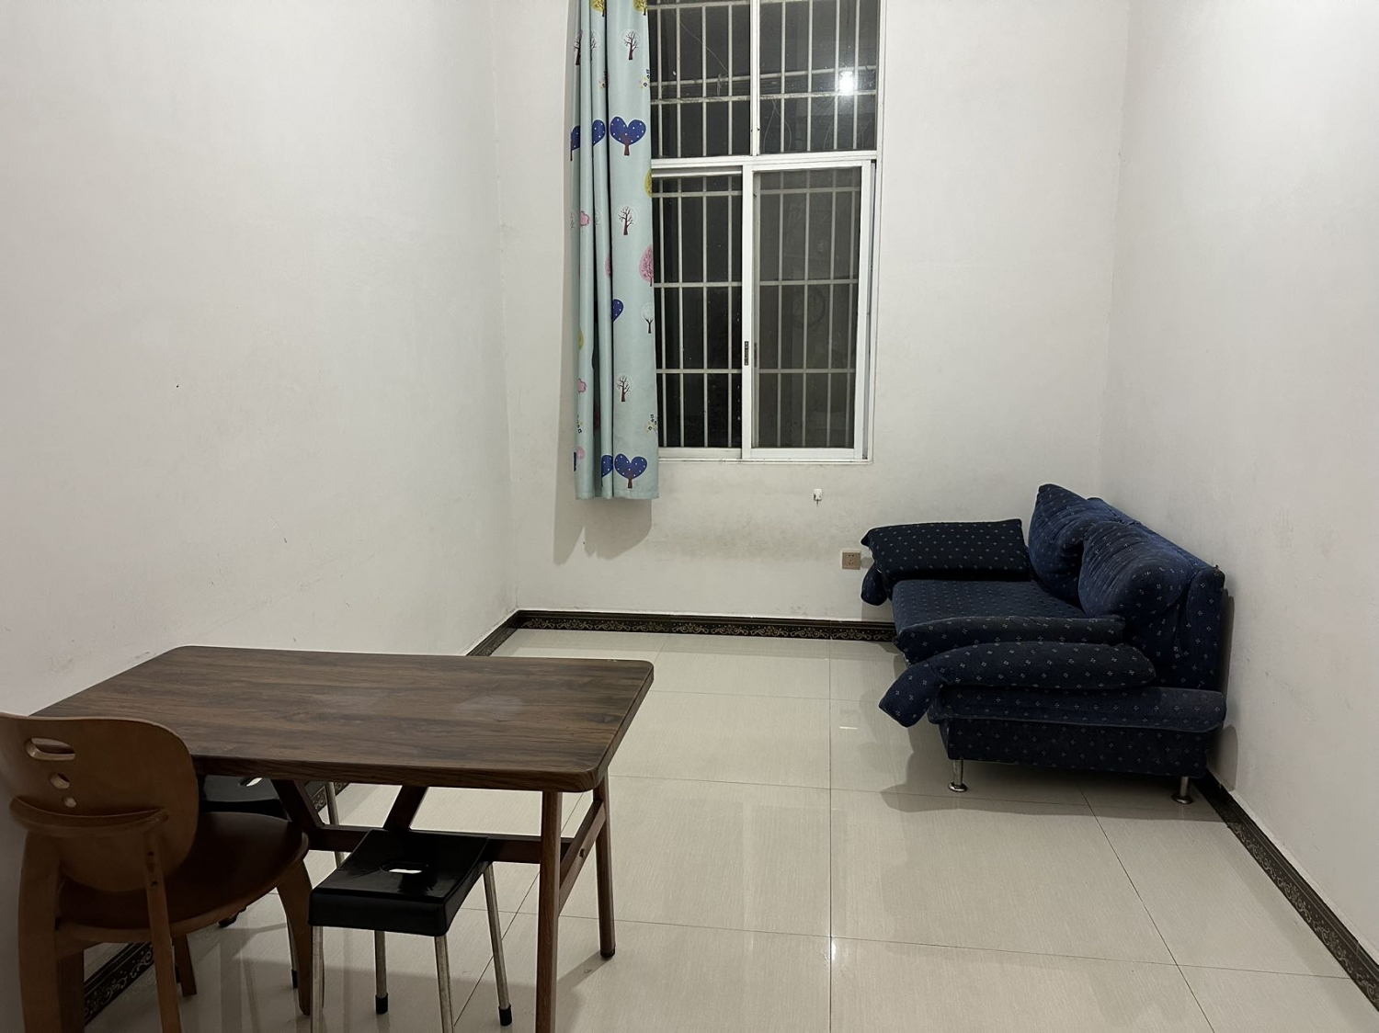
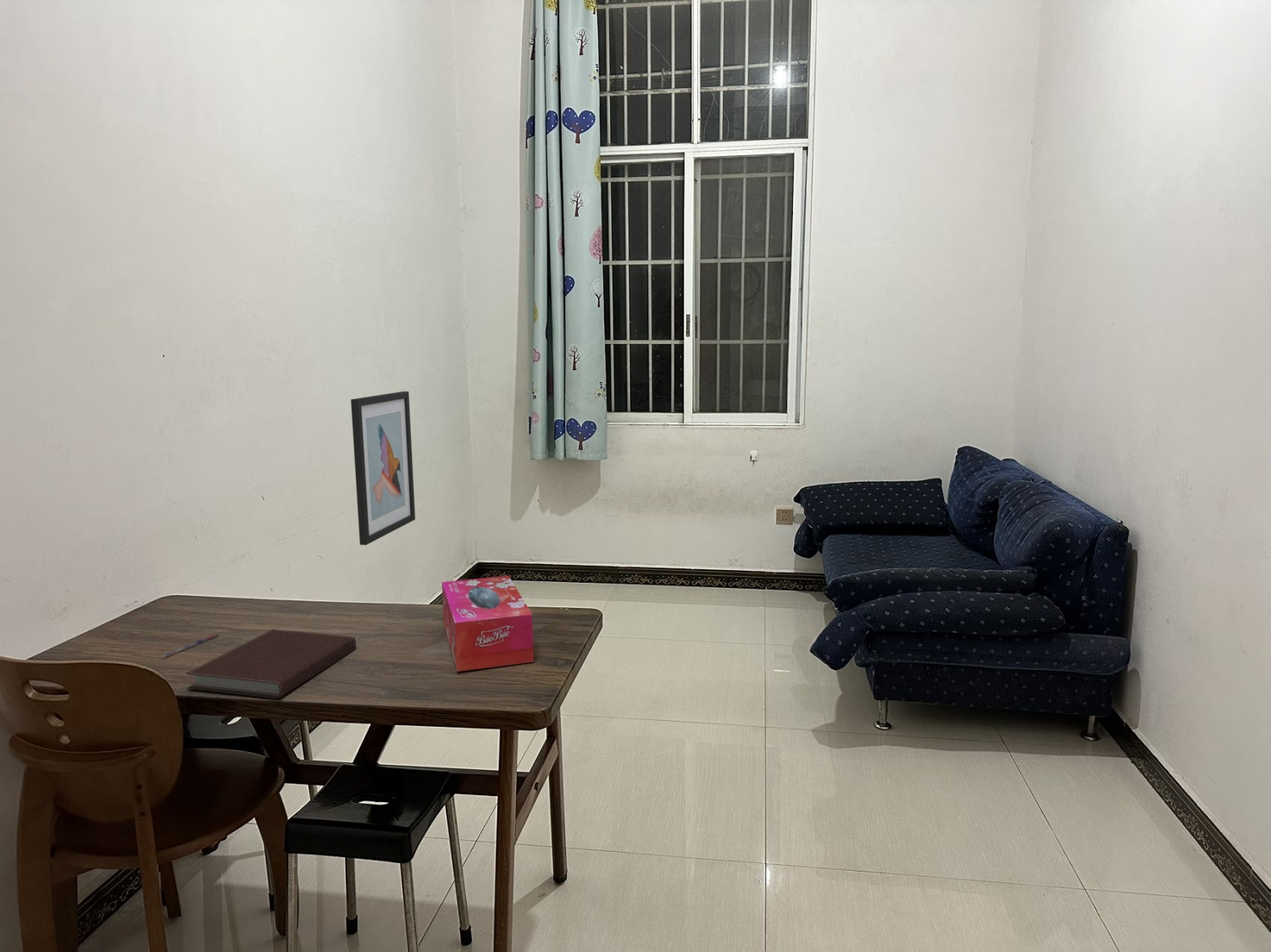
+ notebook (275, 661)
+ wall art (386, 464)
+ tissue box (485, 619)
+ pen (191, 645)
